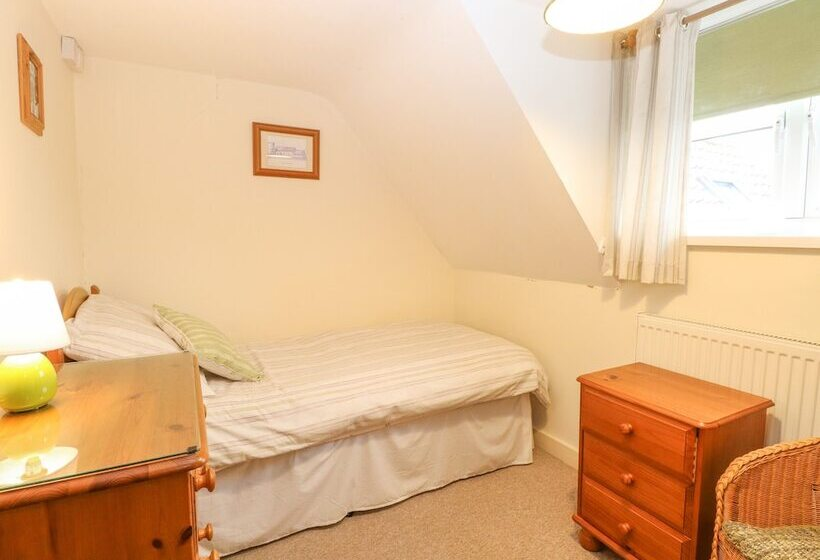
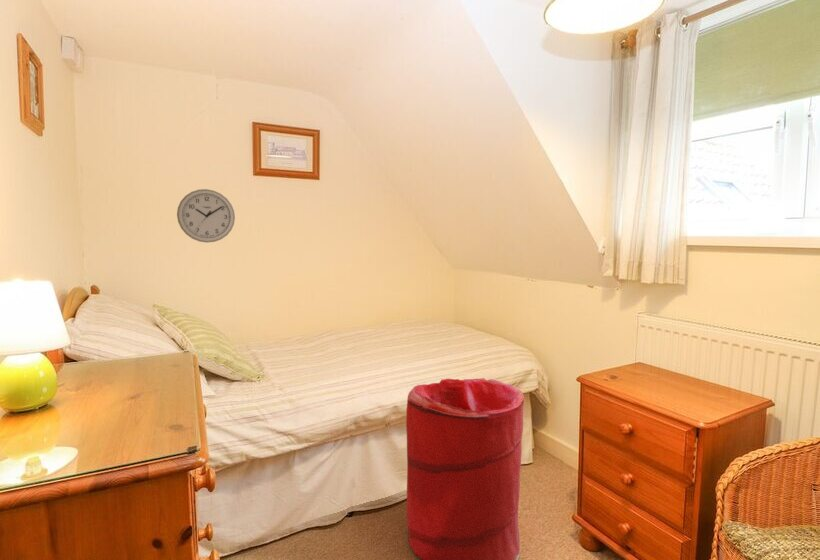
+ wall clock (206, 215)
+ laundry hamper (462, 461)
